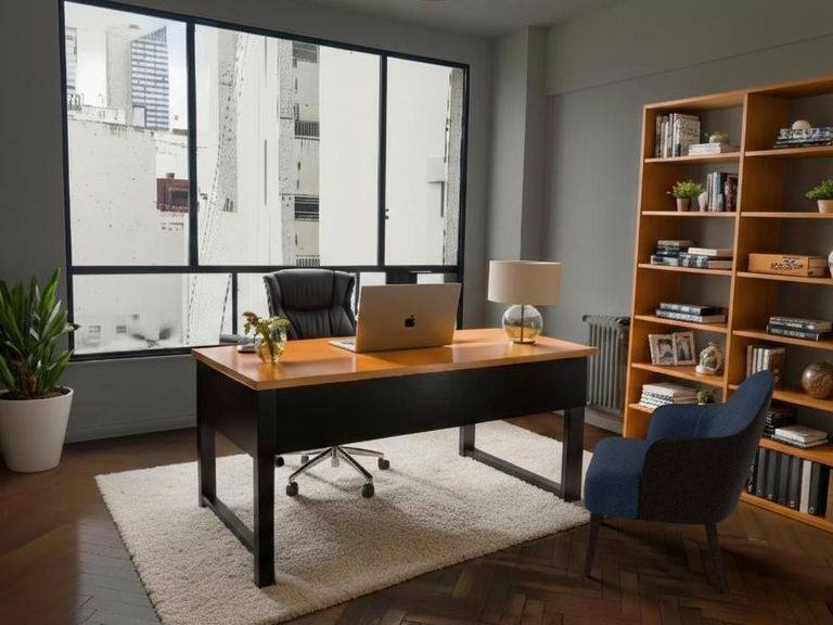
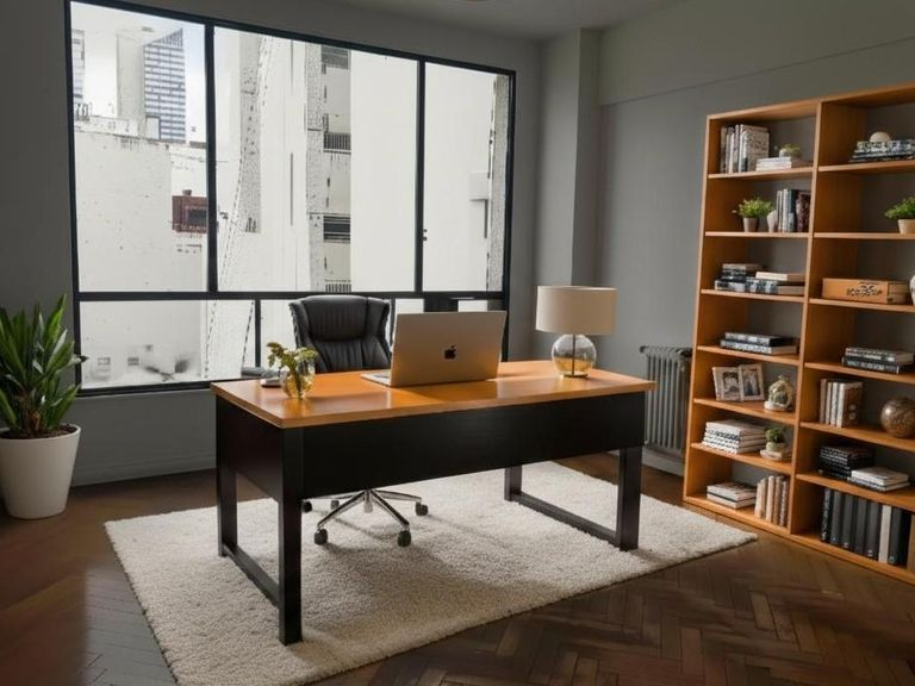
- armchair (675, 463)
